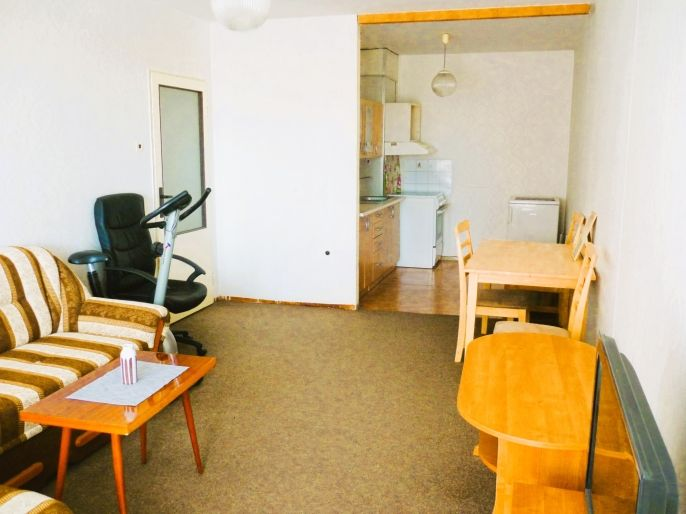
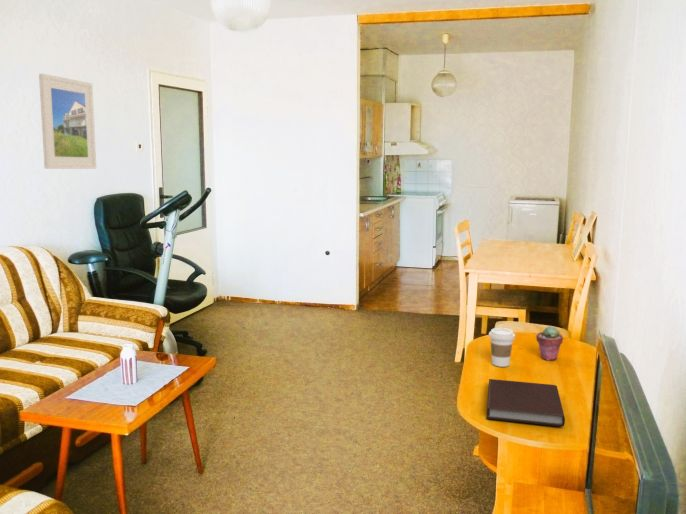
+ notebook (523, 401)
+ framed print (69, 124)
+ coffee cup (501, 347)
+ potted succulent (549, 341)
